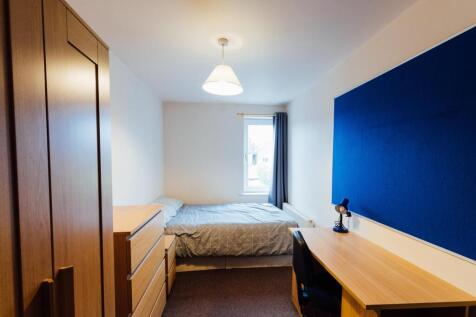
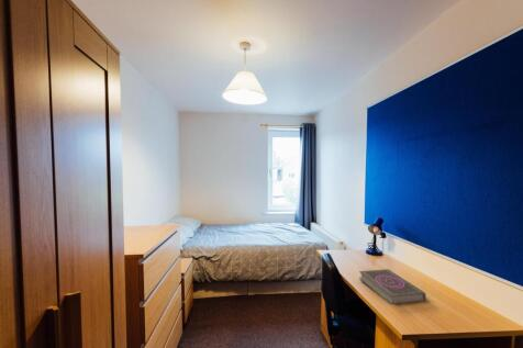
+ book (389, 284)
